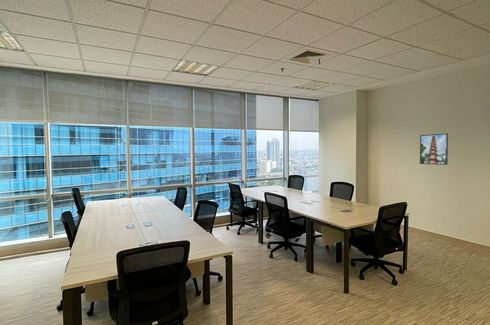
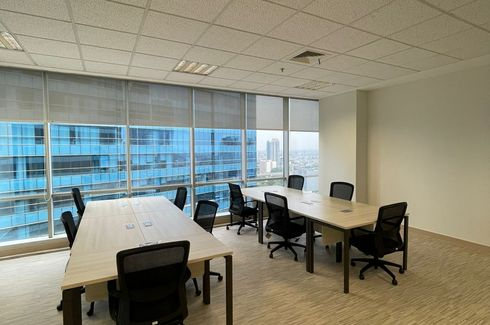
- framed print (433, 149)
